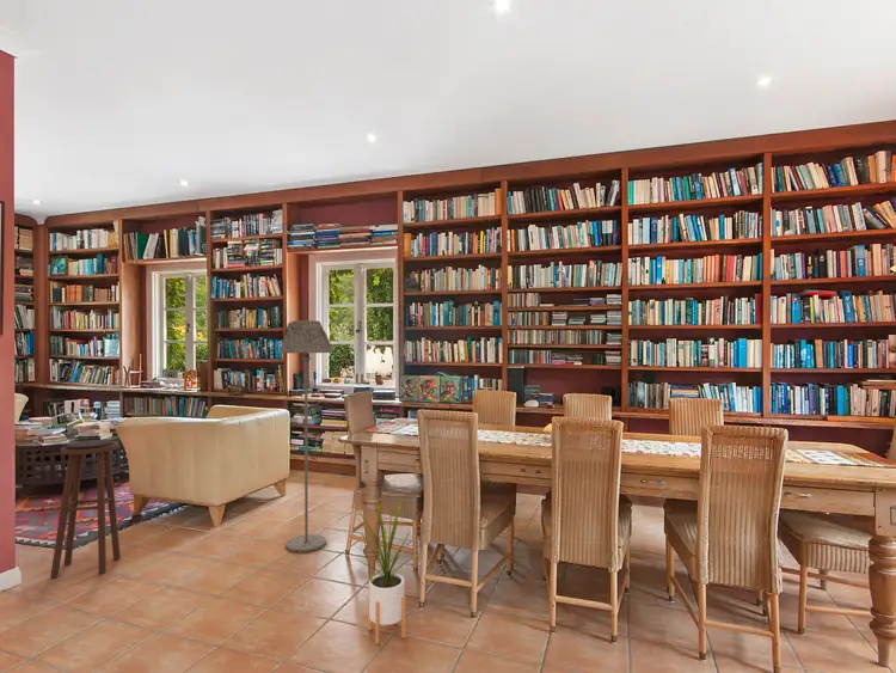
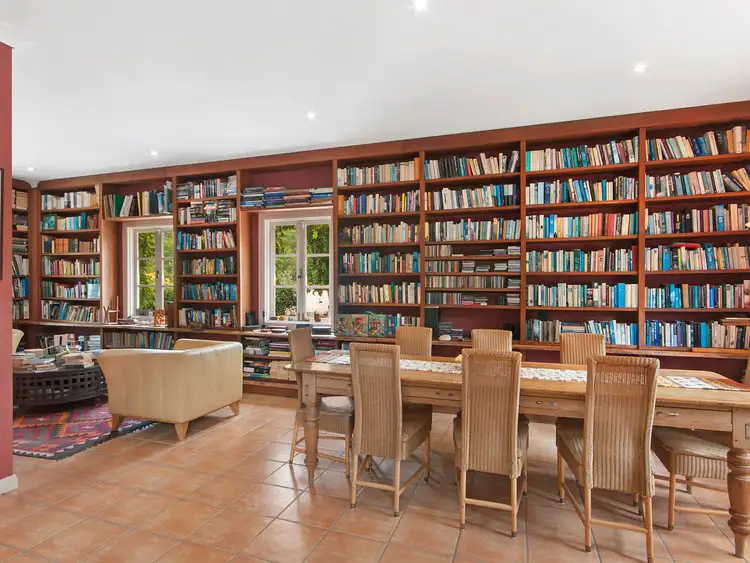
- stool (87, 507)
- floor lamp (306, 432)
- house plant (388, 563)
